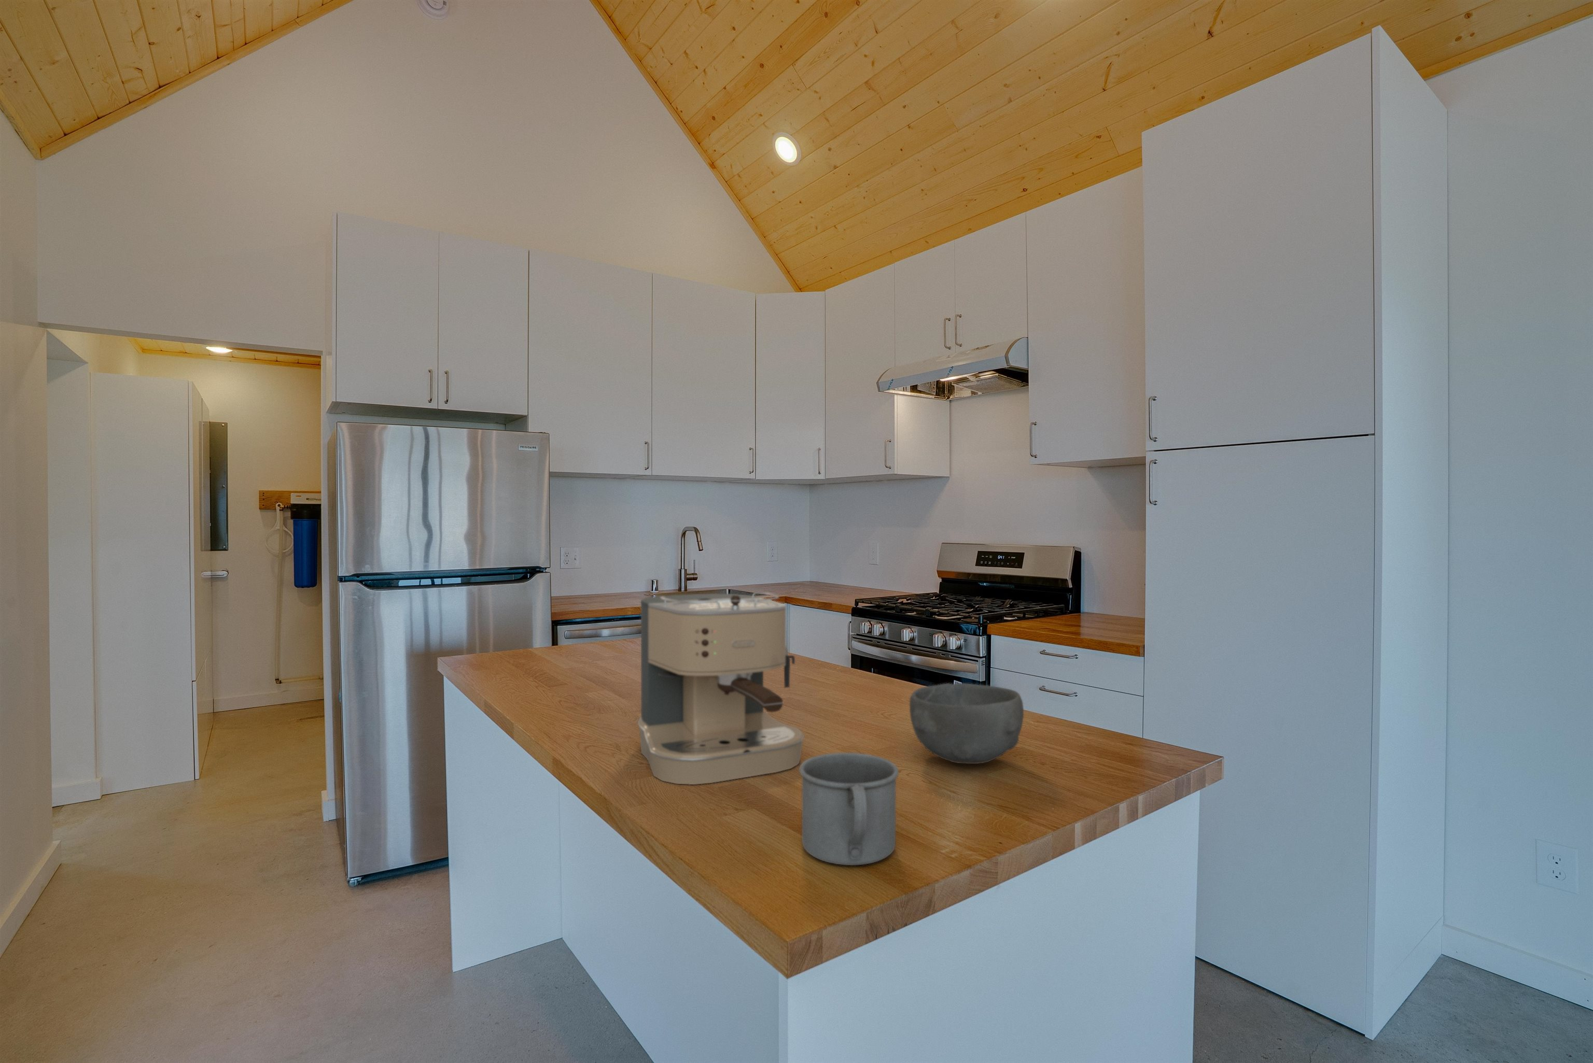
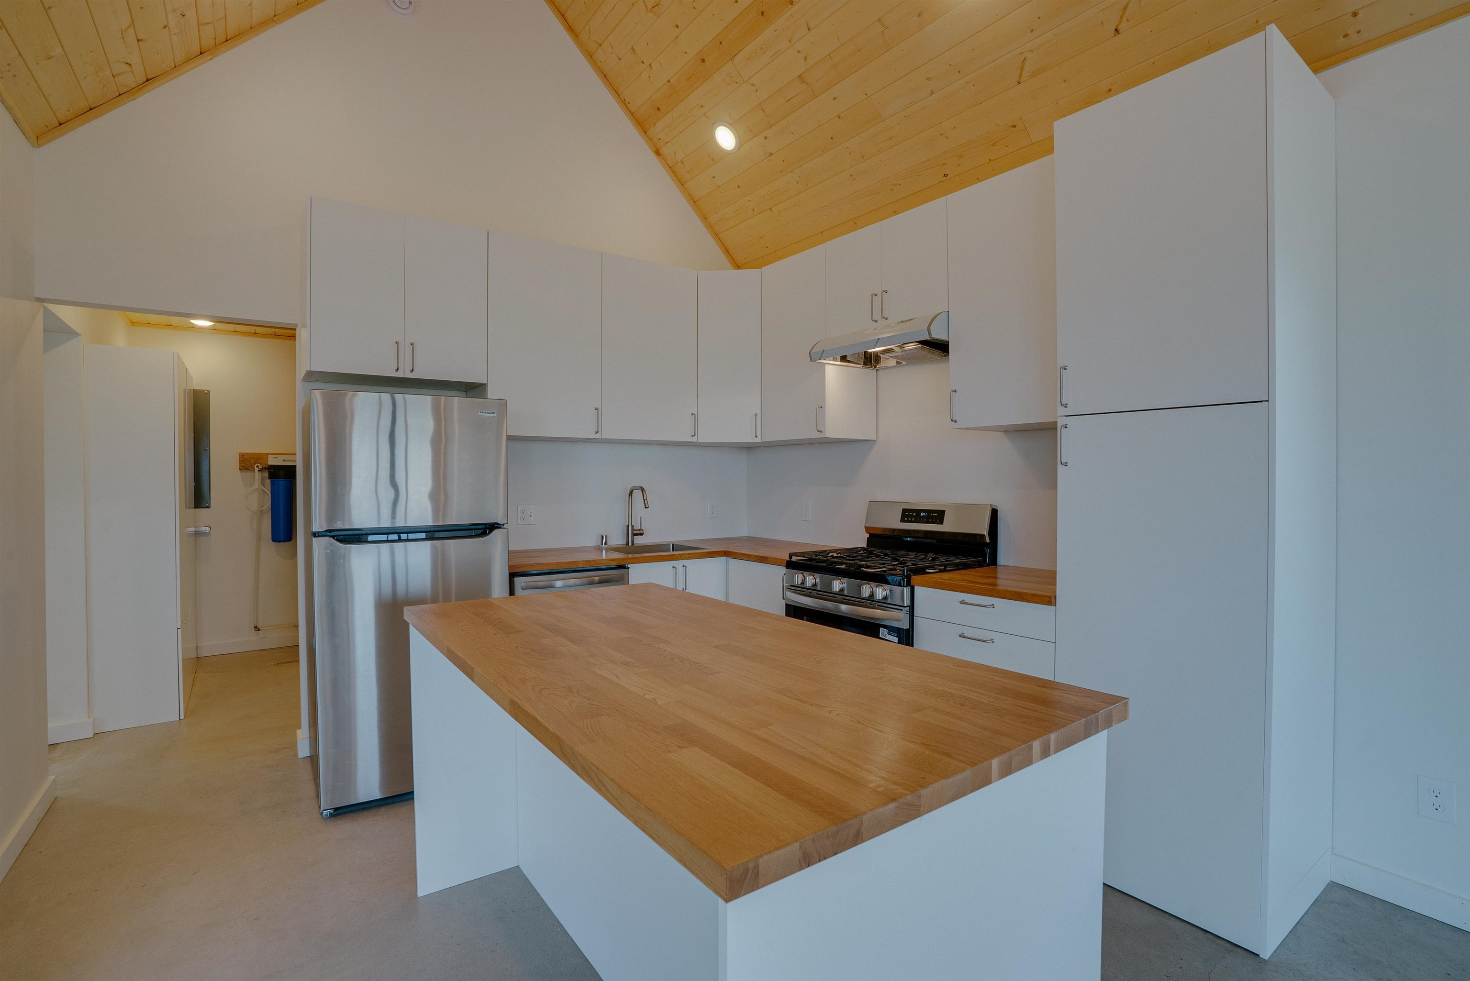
- coffee maker (722, 676)
- bowl (967, 726)
- mug (850, 808)
